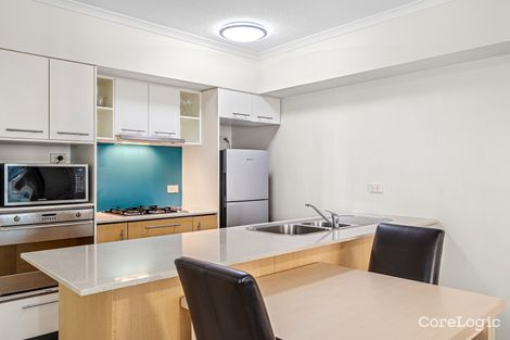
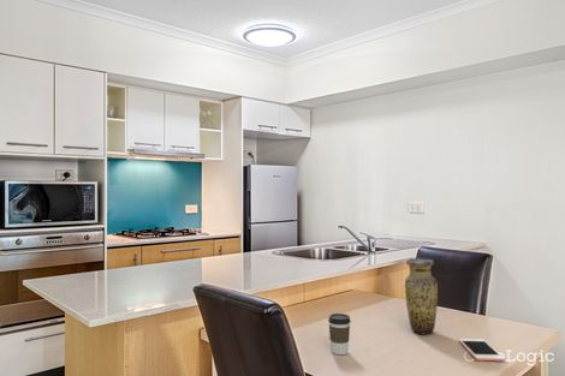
+ cell phone (480, 348)
+ vase (421, 296)
+ coffee cup (339, 334)
